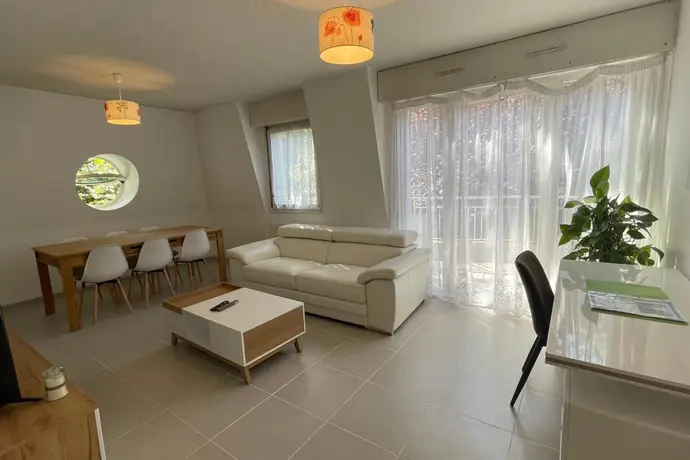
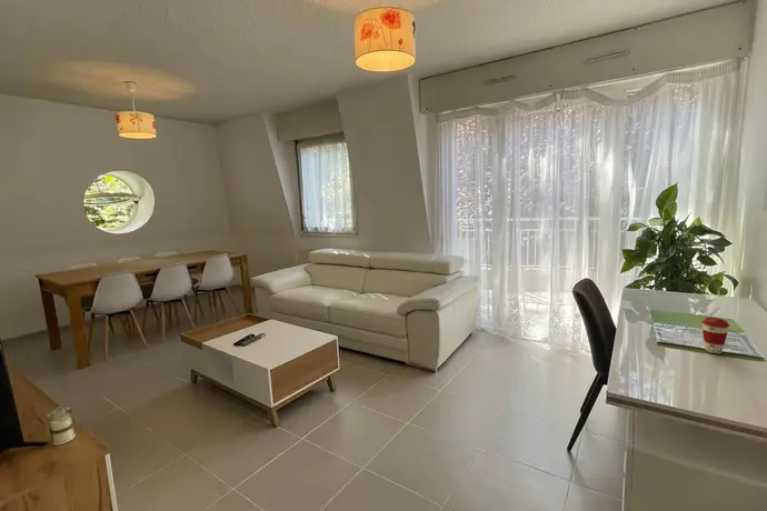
+ coffee cup (714, 335)
